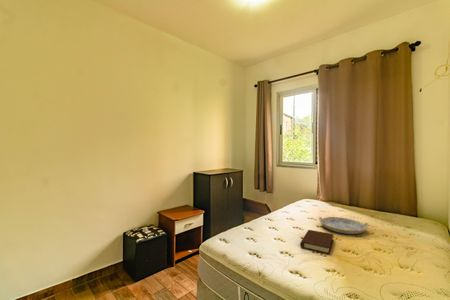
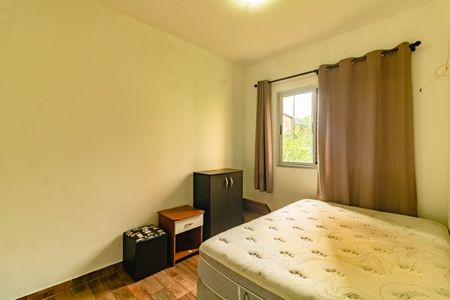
- book (317, 240)
- serving tray (342, 224)
